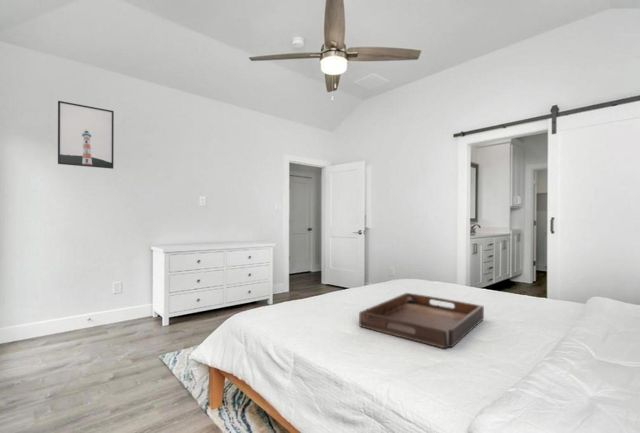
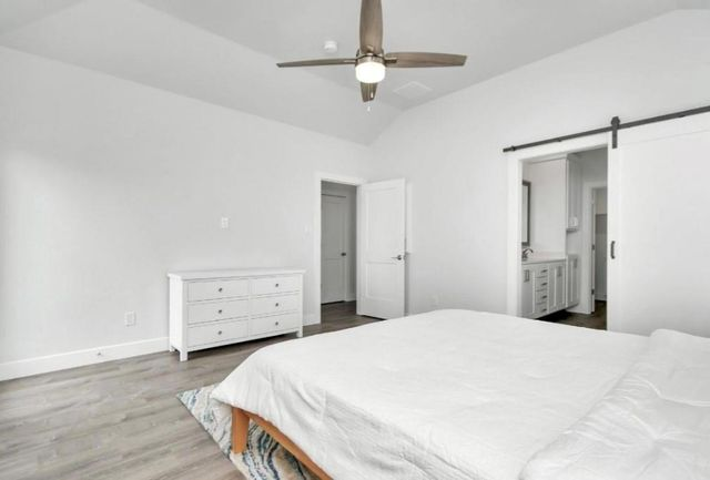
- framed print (86, 136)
- serving tray (423, 315)
